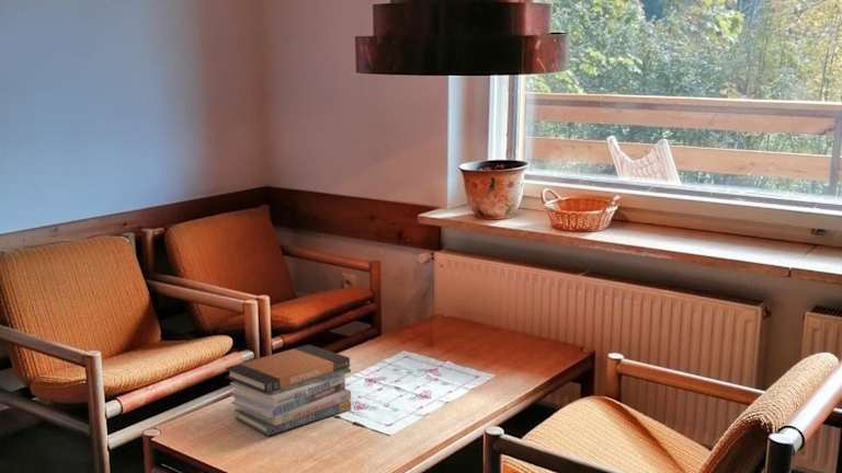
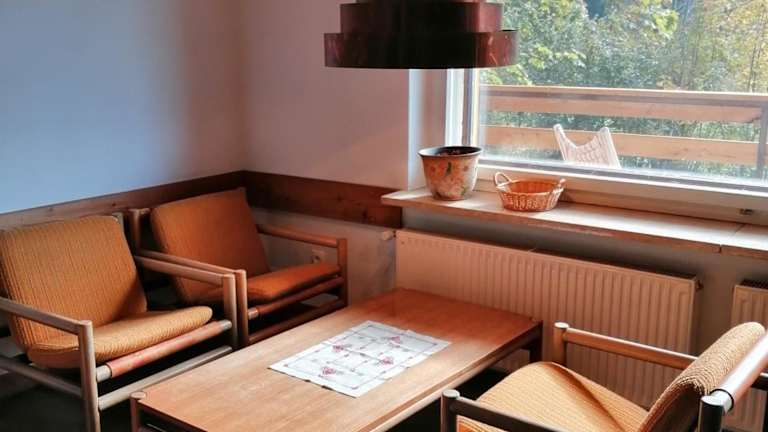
- book stack (289, 388)
